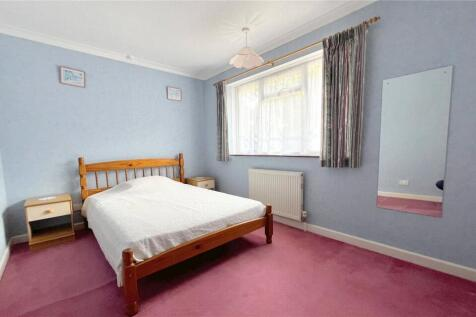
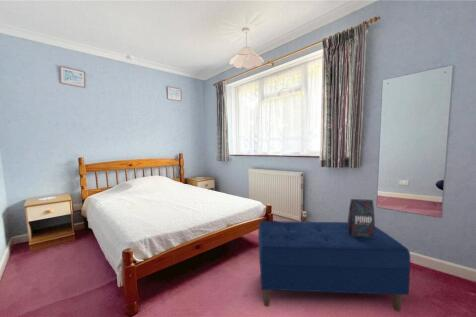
+ bench (322, 261)
+ decorative box (361, 217)
